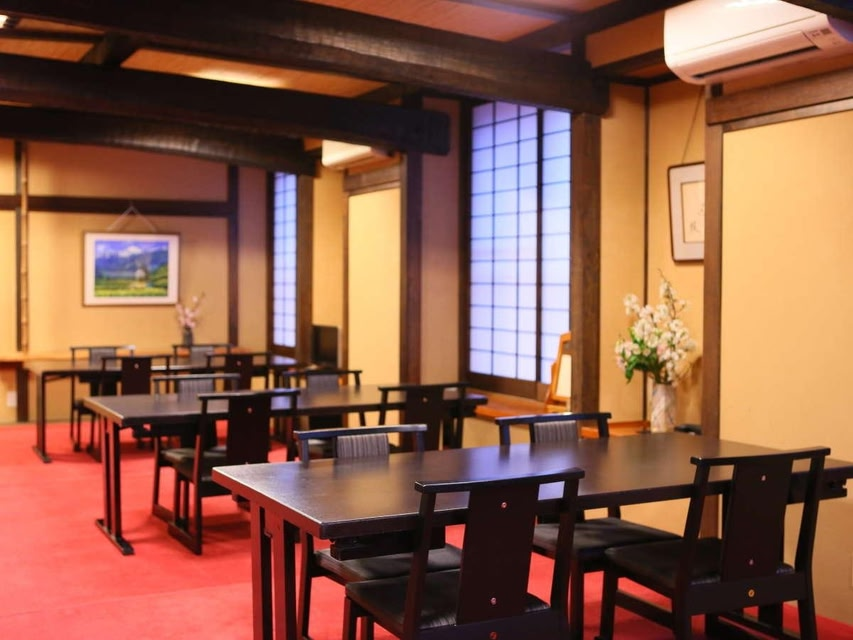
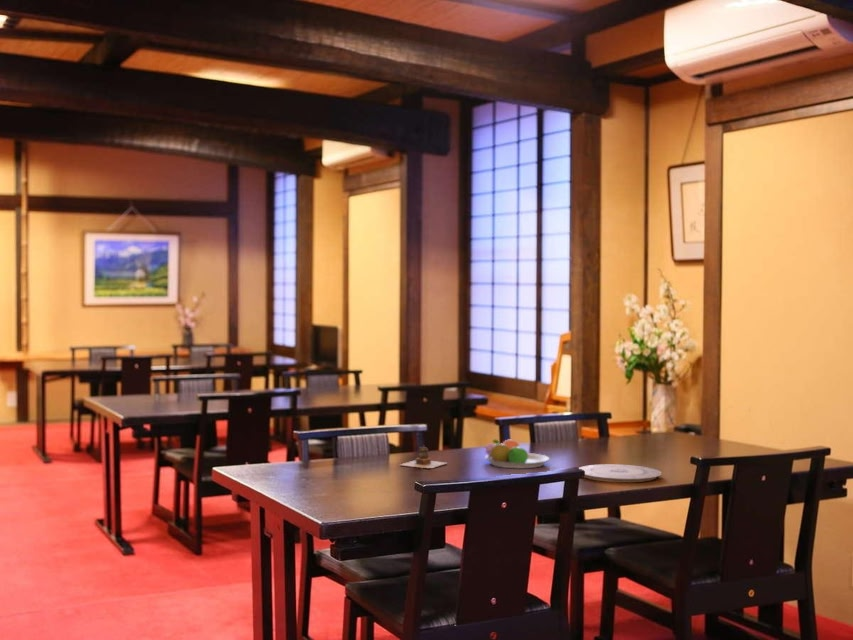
+ teapot (423, 454)
+ fruit bowl (515, 451)
+ plate (618, 473)
